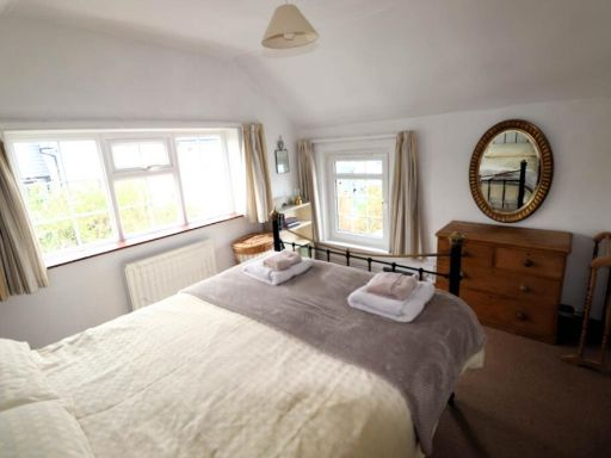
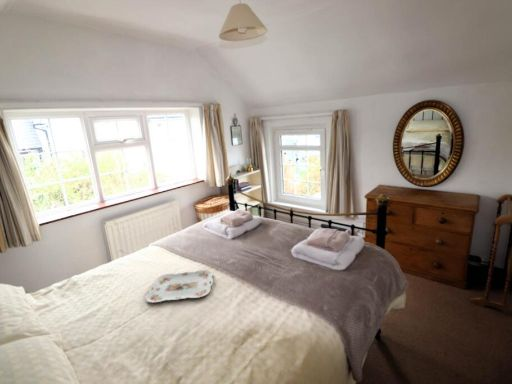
+ serving tray (181, 285)
